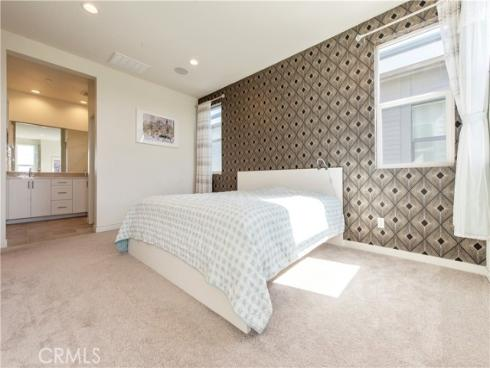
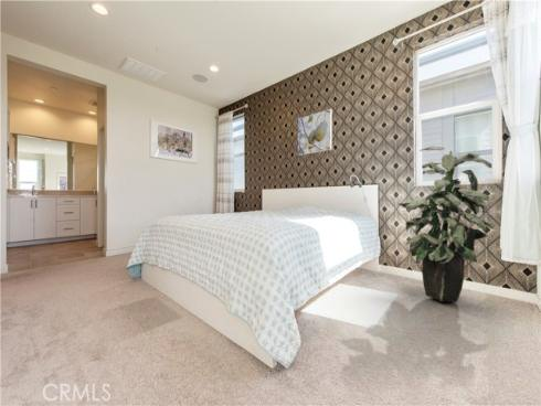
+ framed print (314, 132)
+ indoor plant (441, 223)
